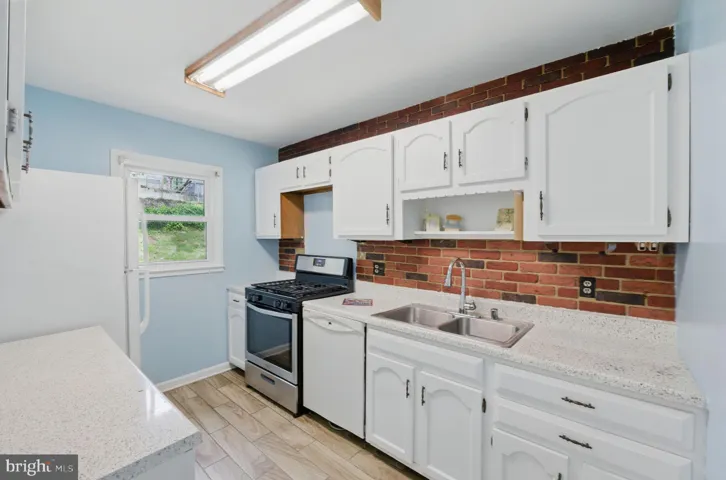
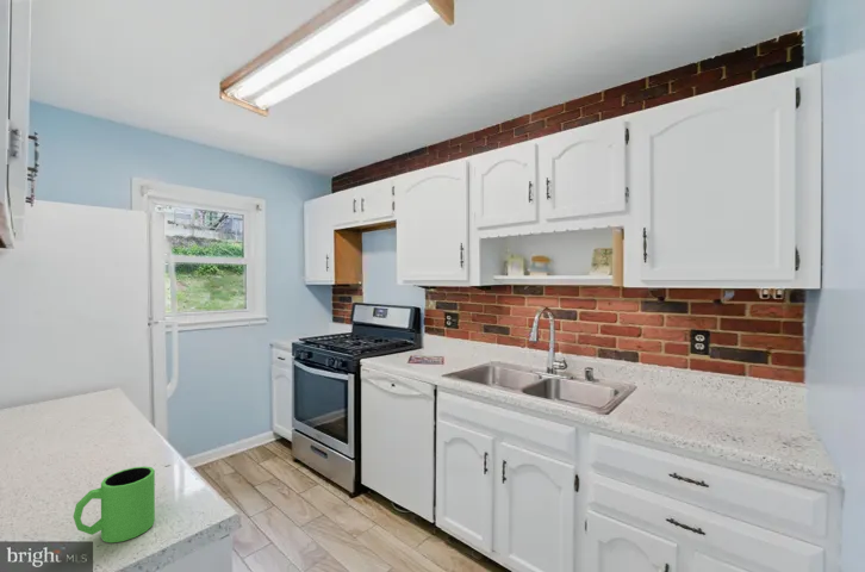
+ mug (116, 506)
